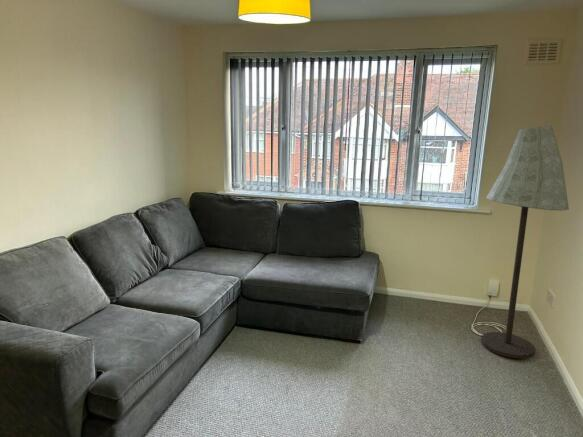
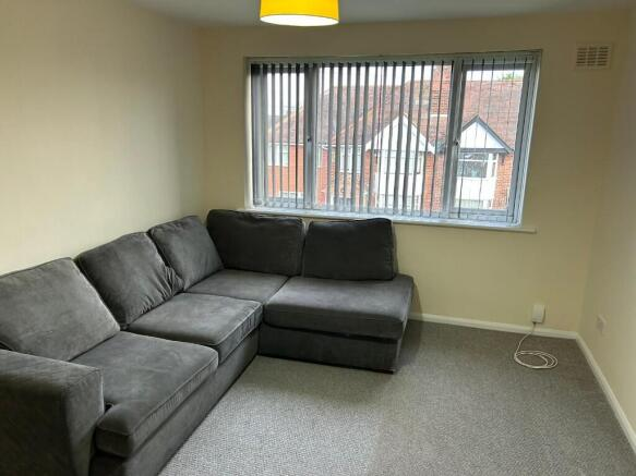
- floor lamp (520, 240)
